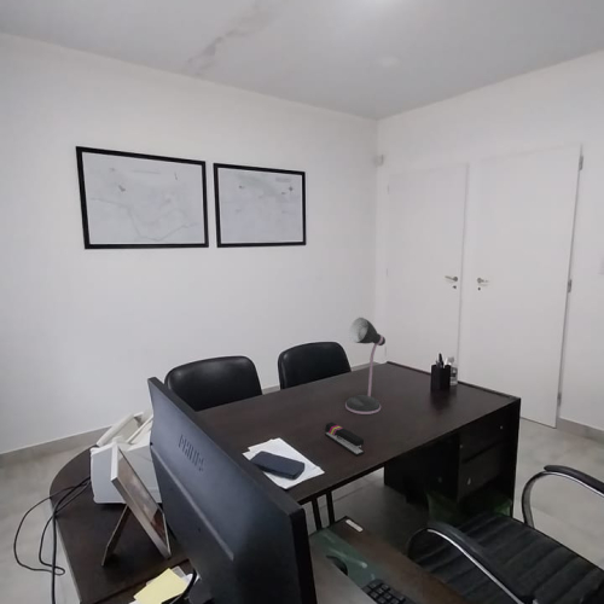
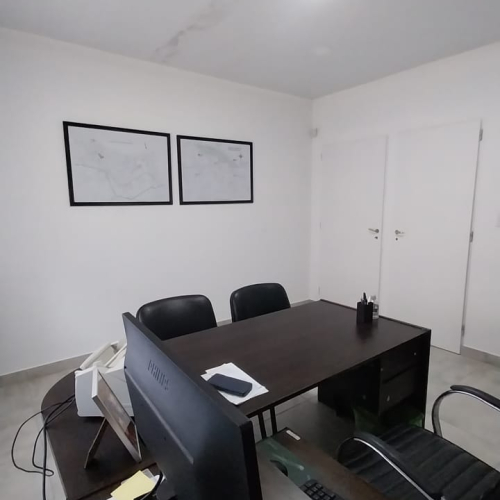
- stapler (343, 436)
- desk lamp (370, 361)
